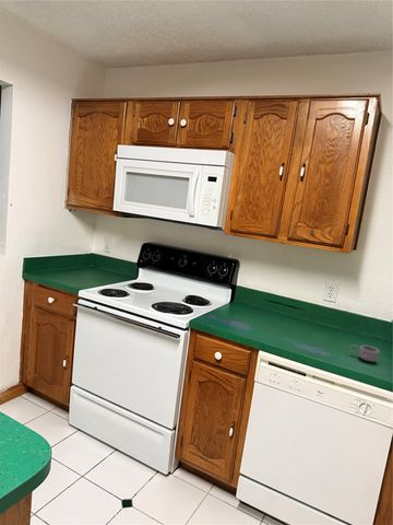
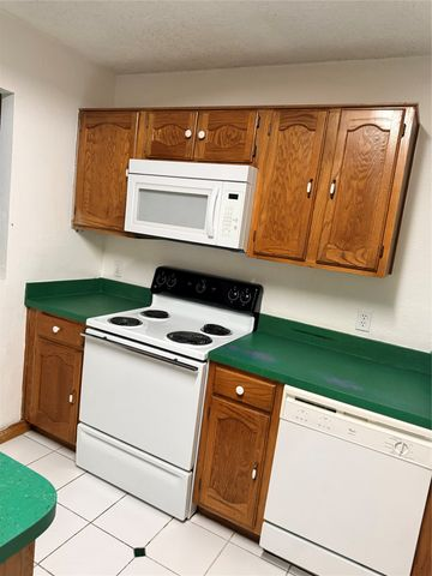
- mug (364, 352)
